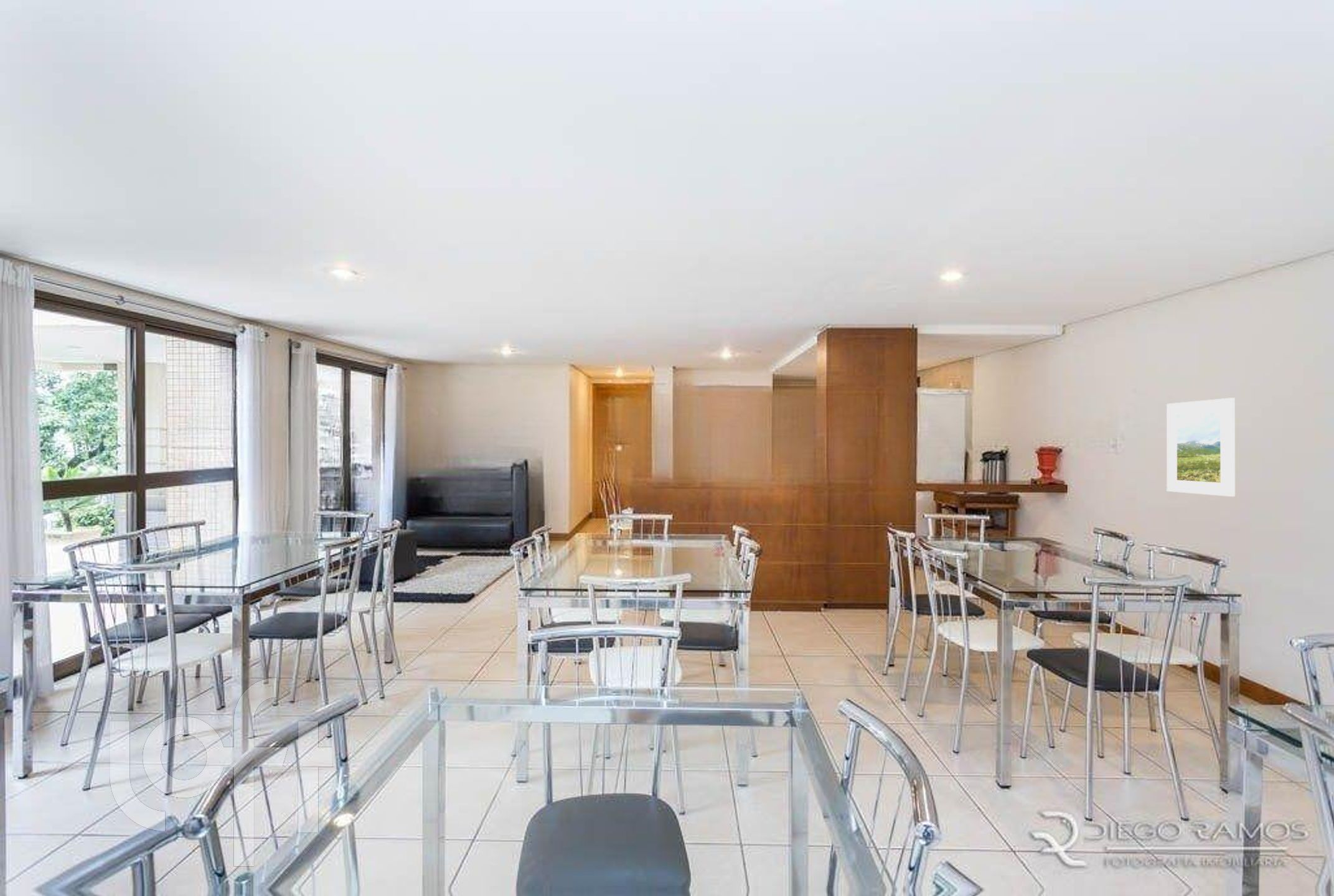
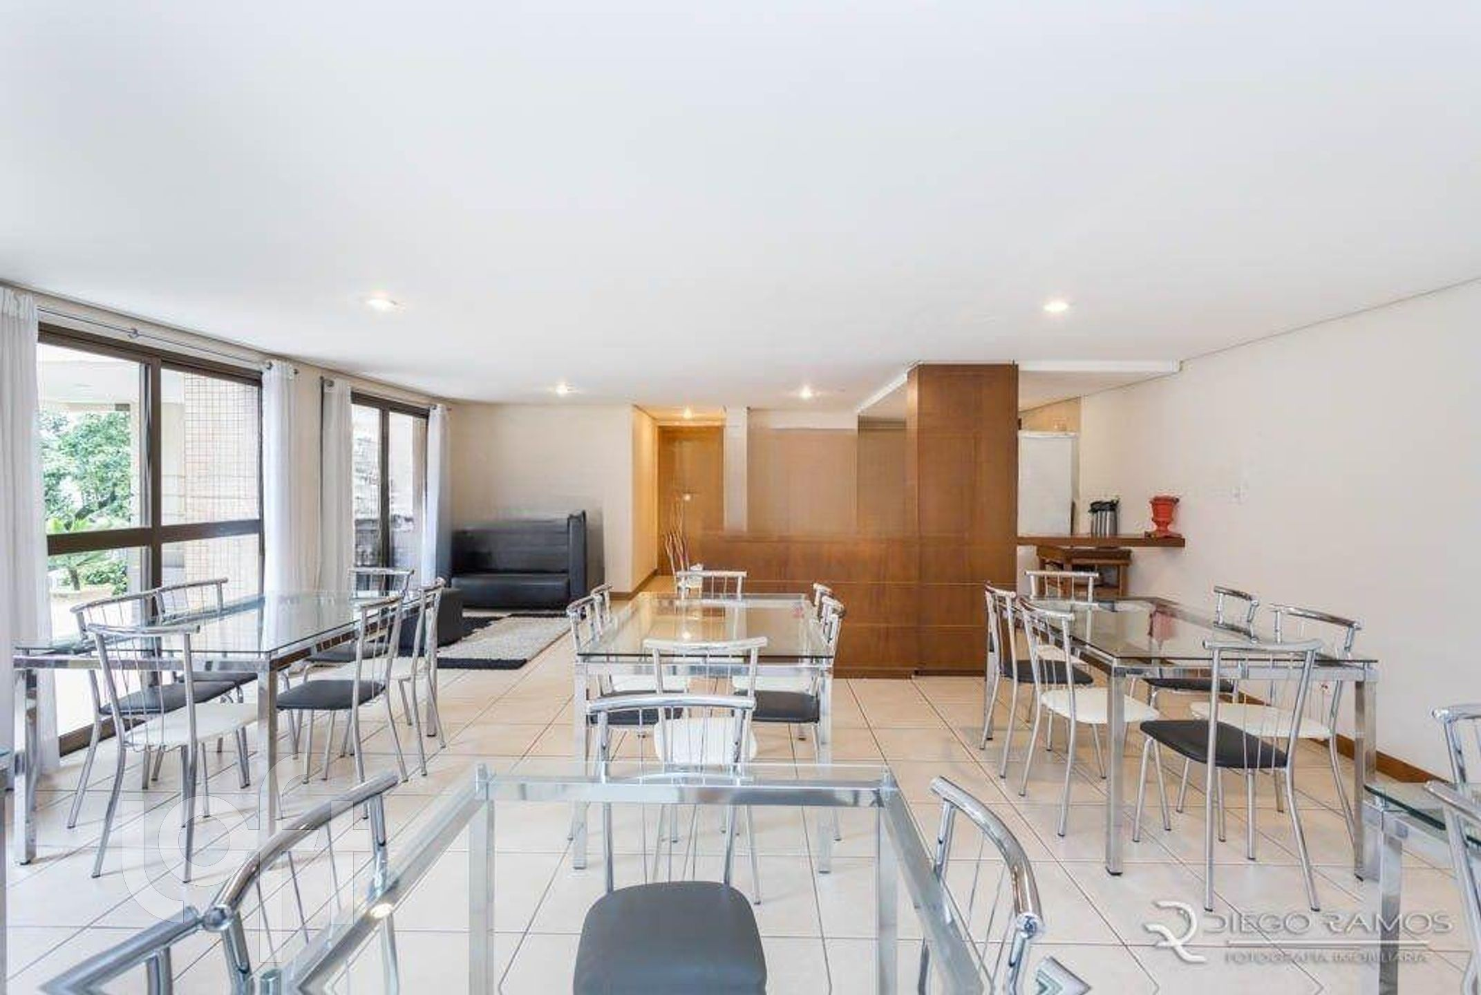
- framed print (1198, 447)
